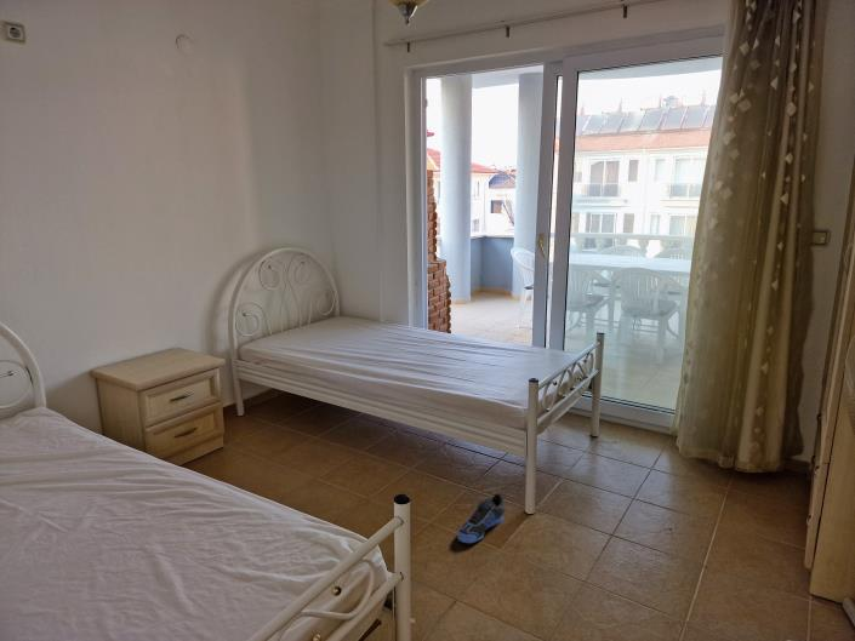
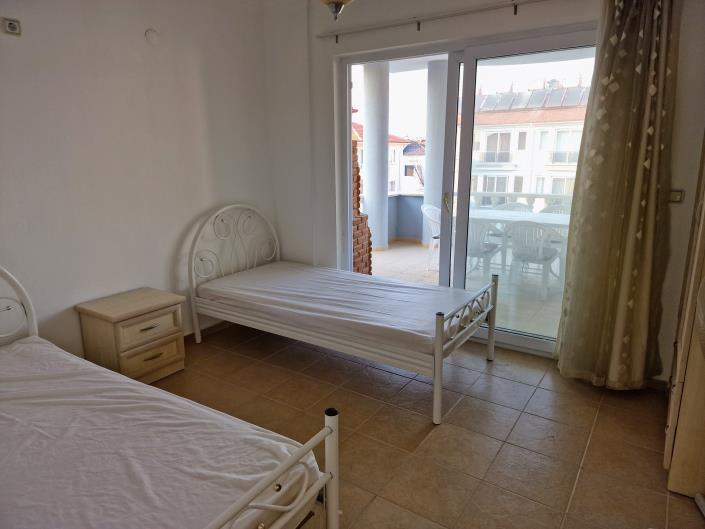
- sneaker (480, 516)
